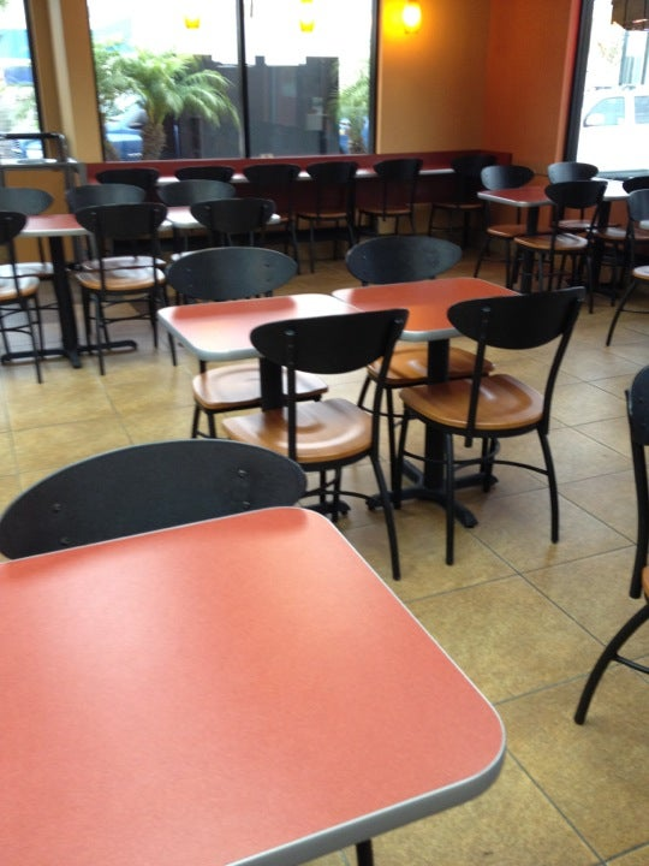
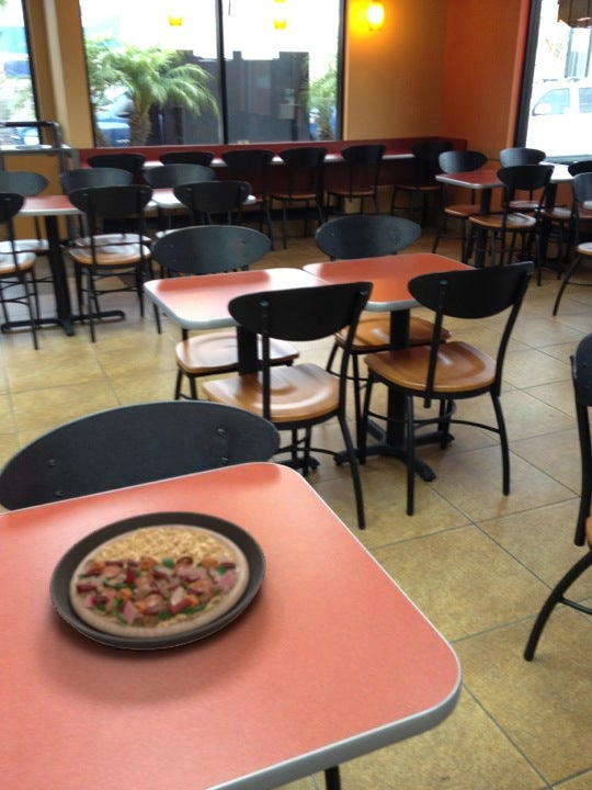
+ plate (160, 571)
